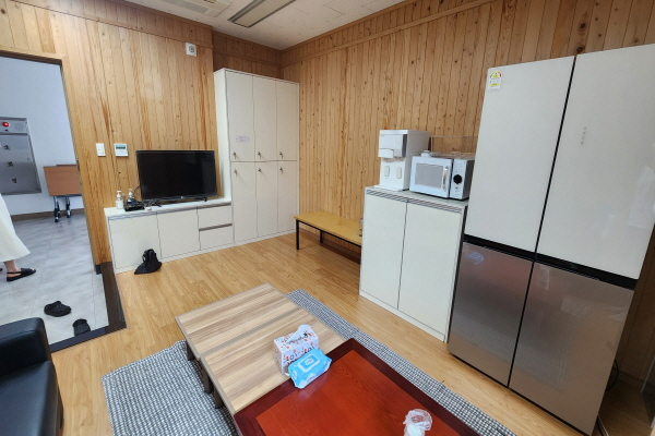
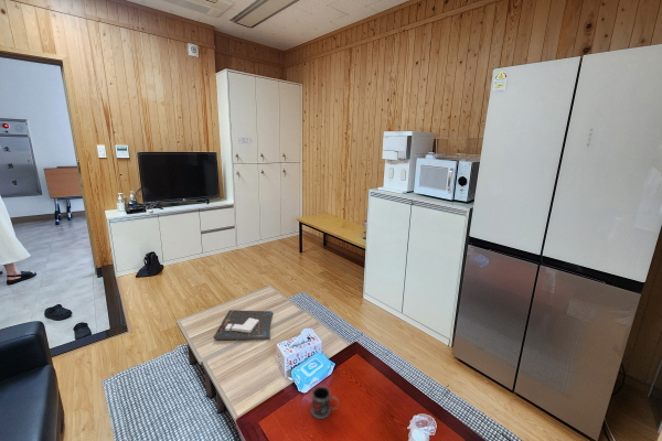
+ board game (245, 323)
+ mug (324, 402)
